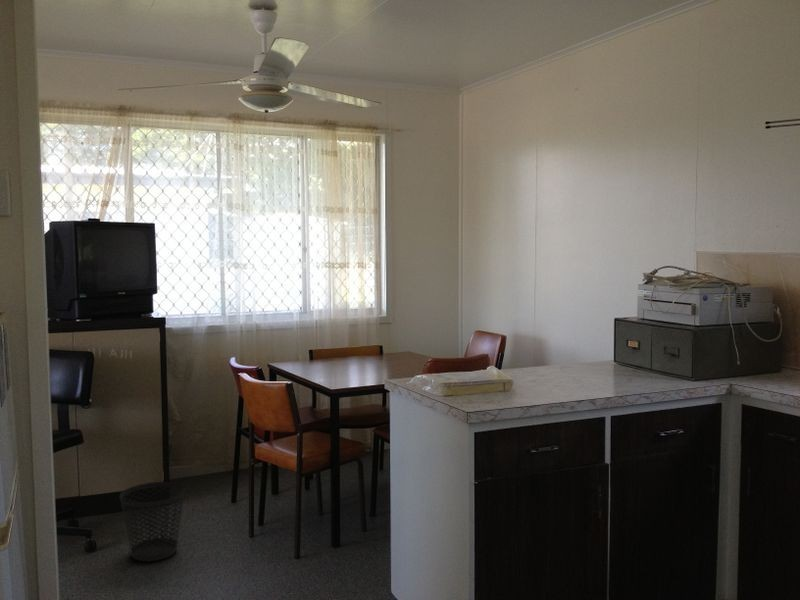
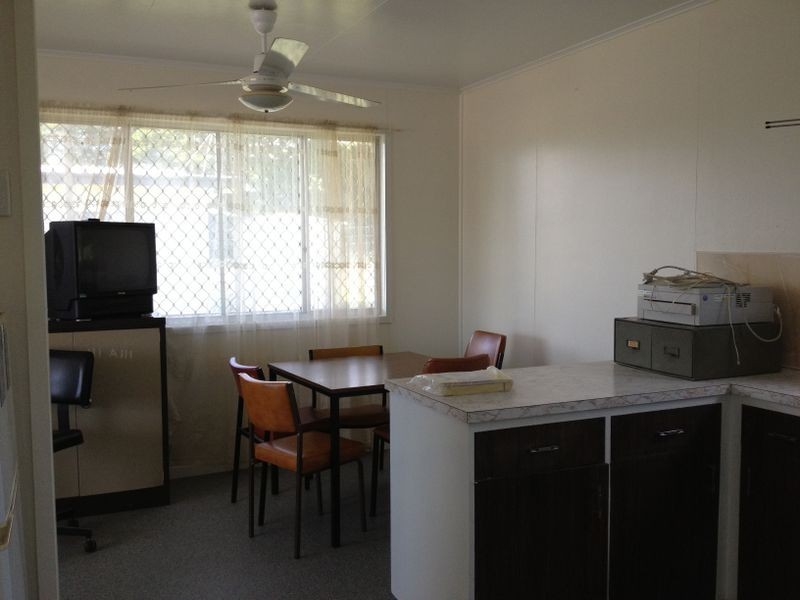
- wastebasket (153, 522)
